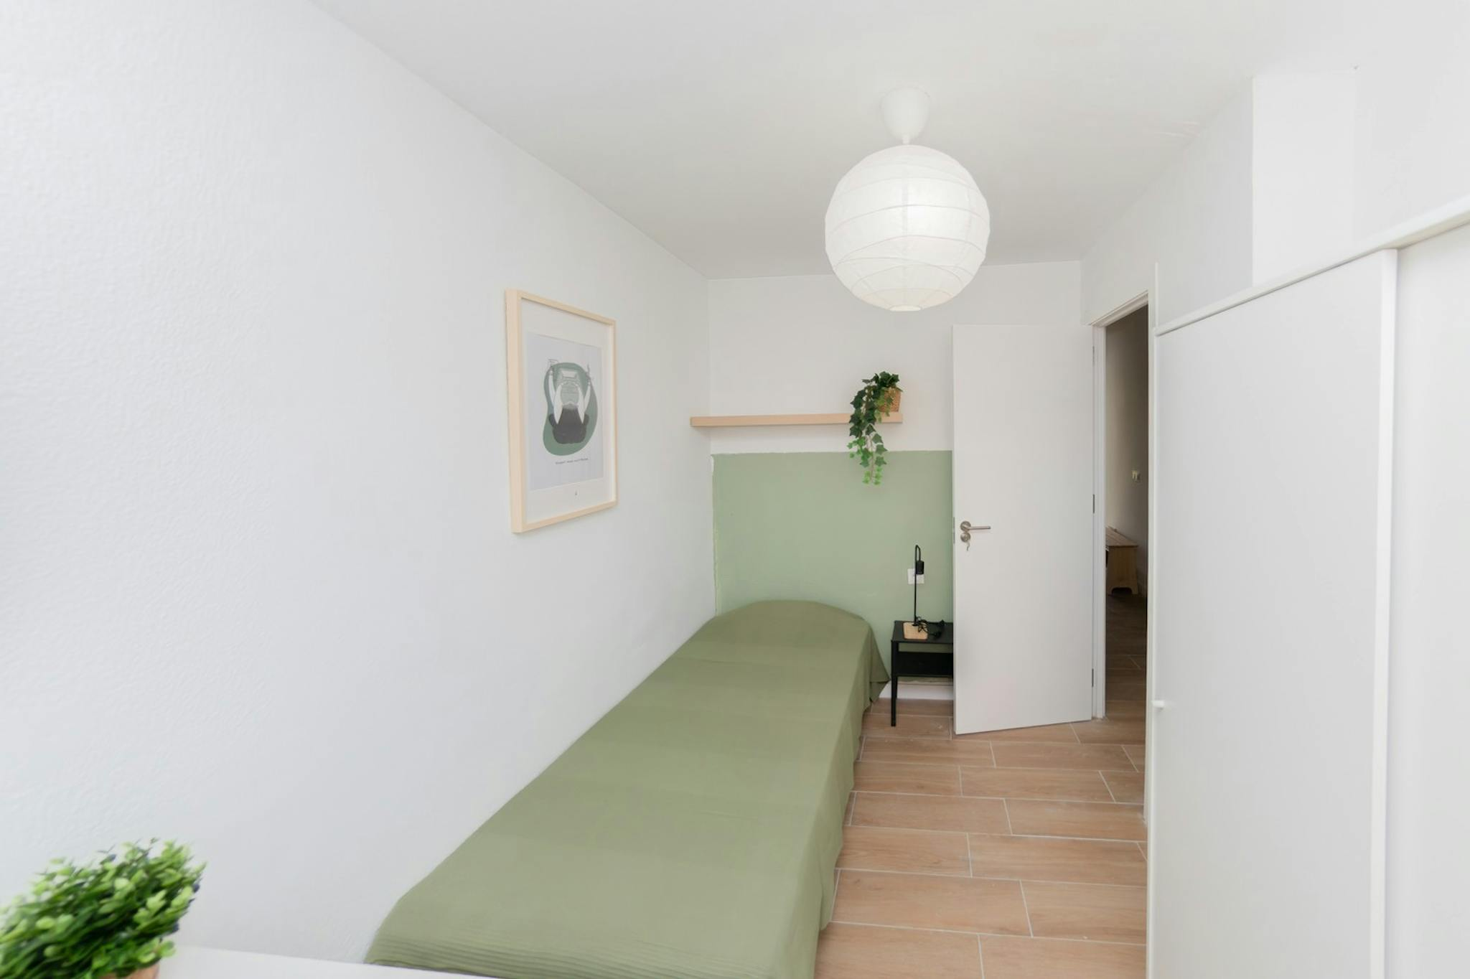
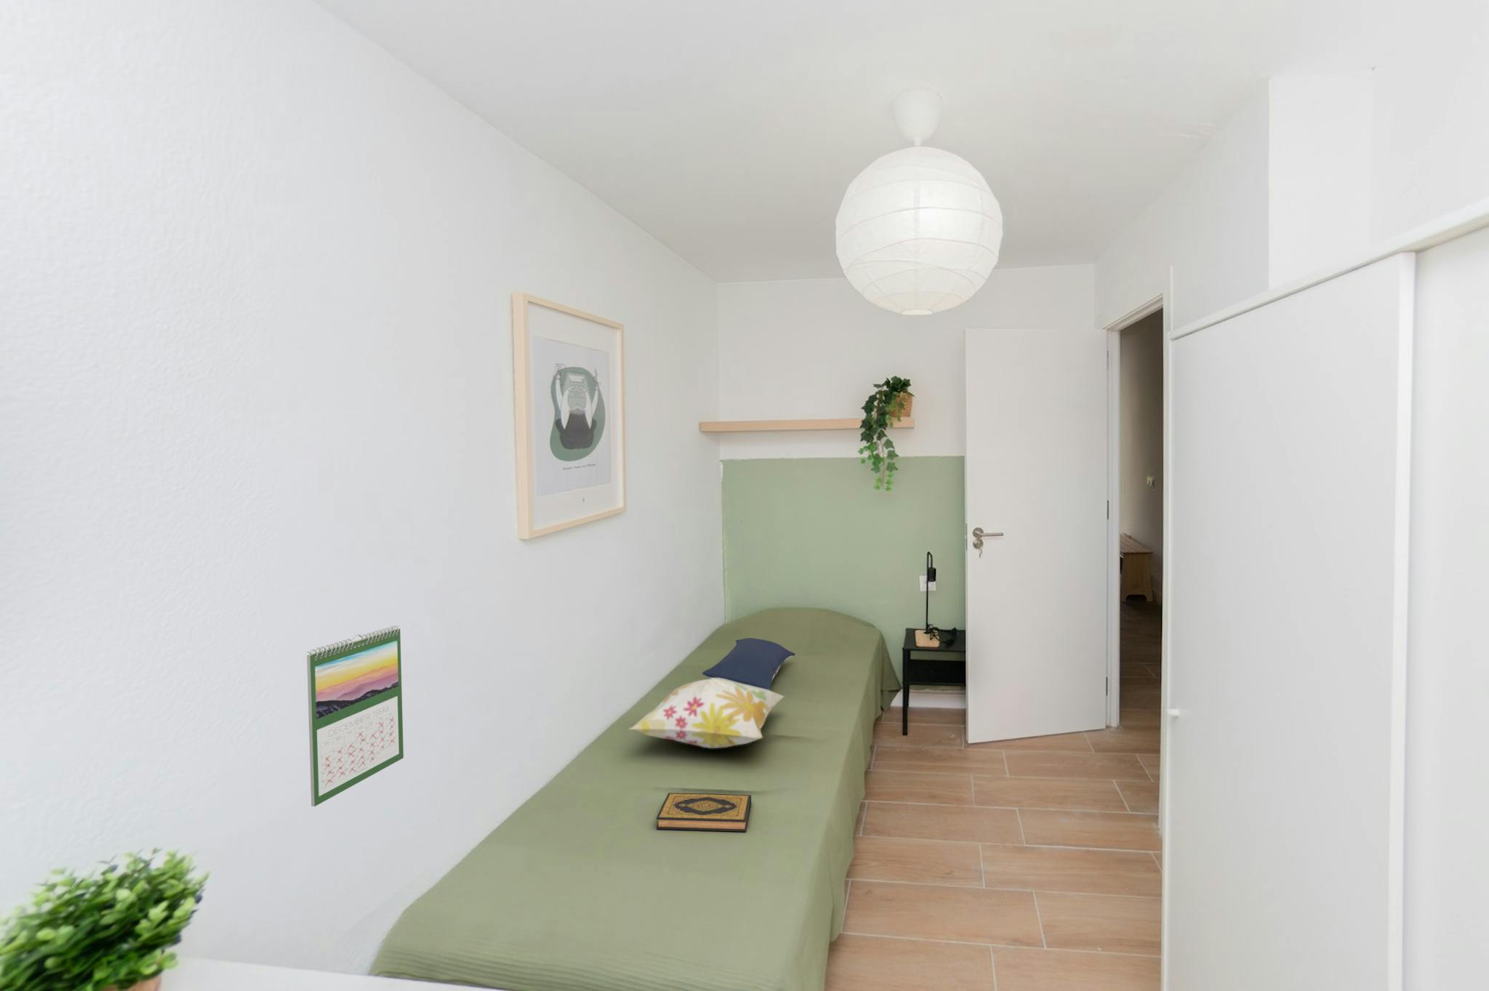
+ pillow (752, 664)
+ calendar (358, 707)
+ hardback book (706, 810)
+ decorative pillow (711, 711)
